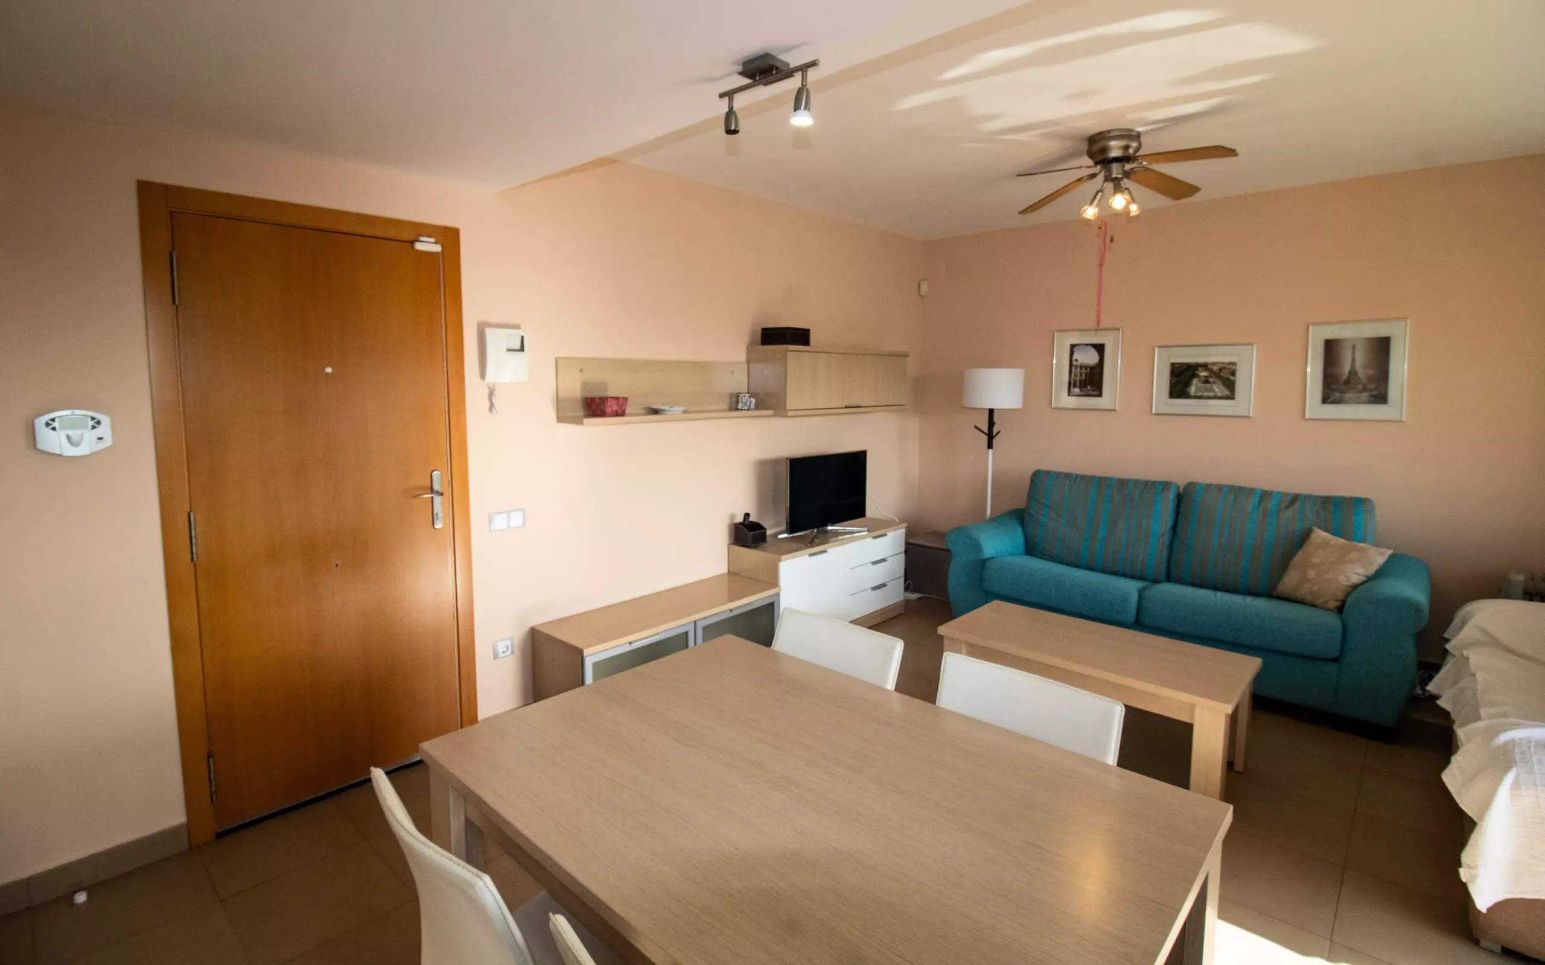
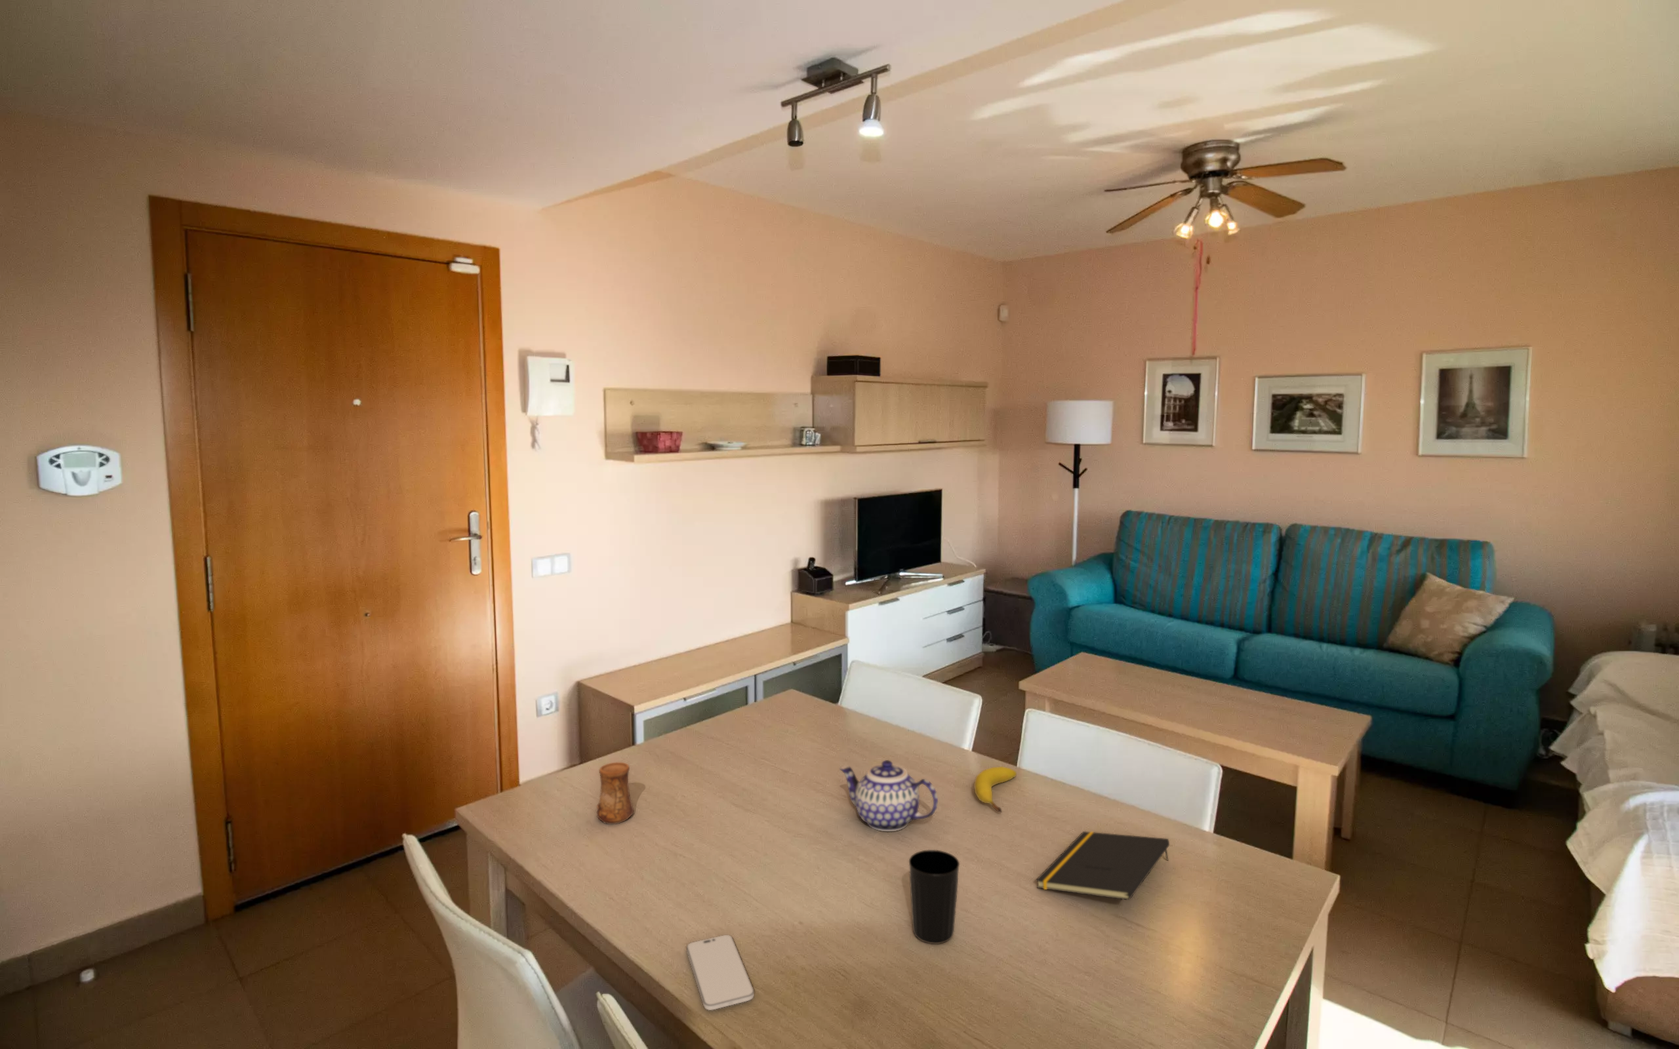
+ teapot (887, 790)
+ cup (933, 898)
+ notepad (1104, 862)
+ cup (614, 793)
+ smartphone (719, 969)
+ fruit (995, 782)
